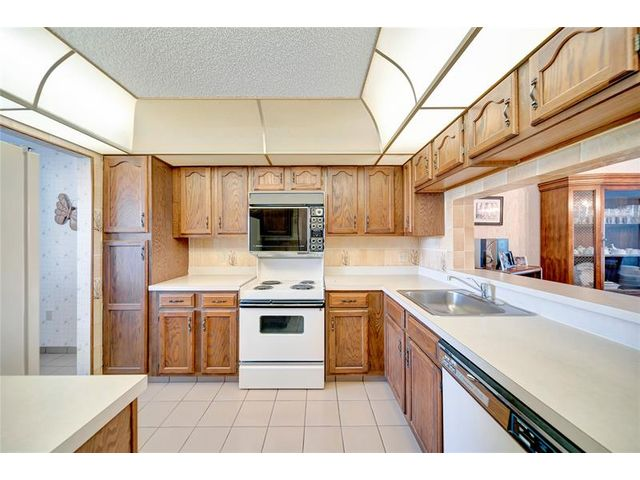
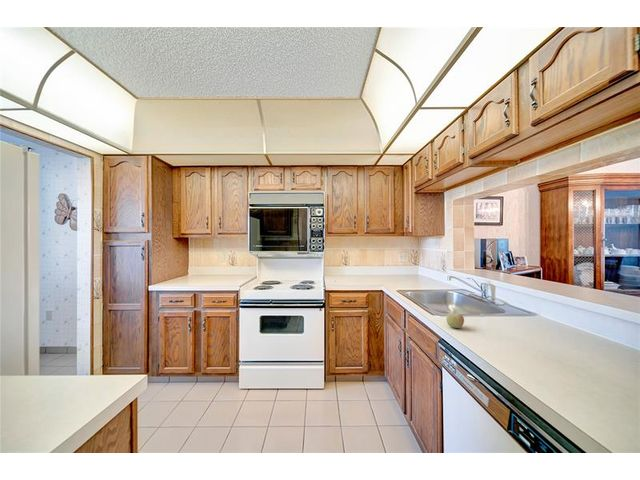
+ fruit (455, 318)
